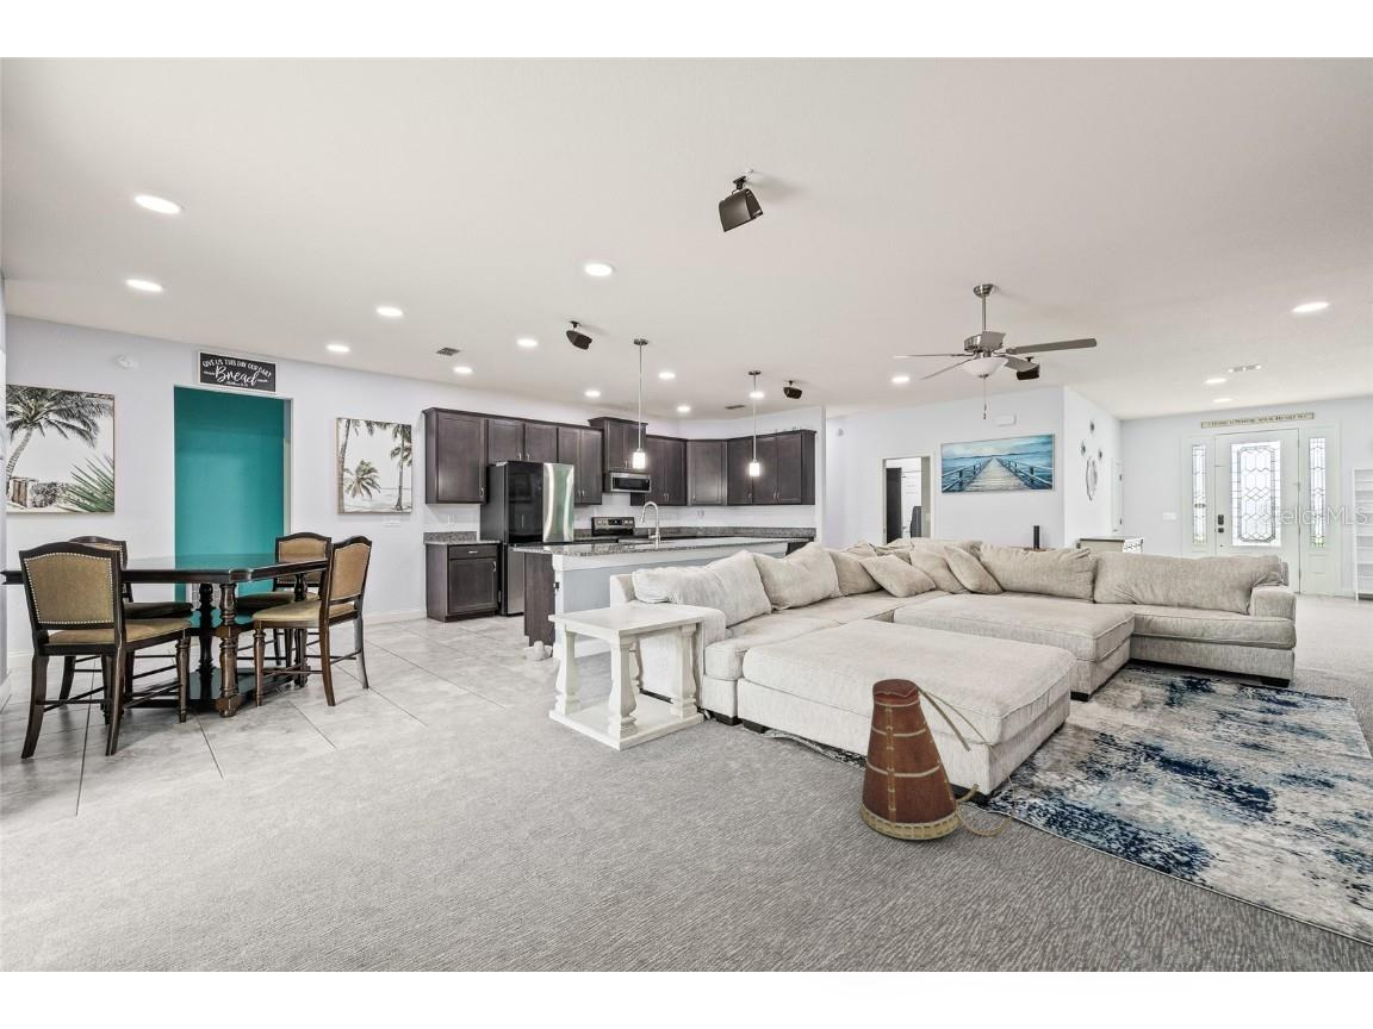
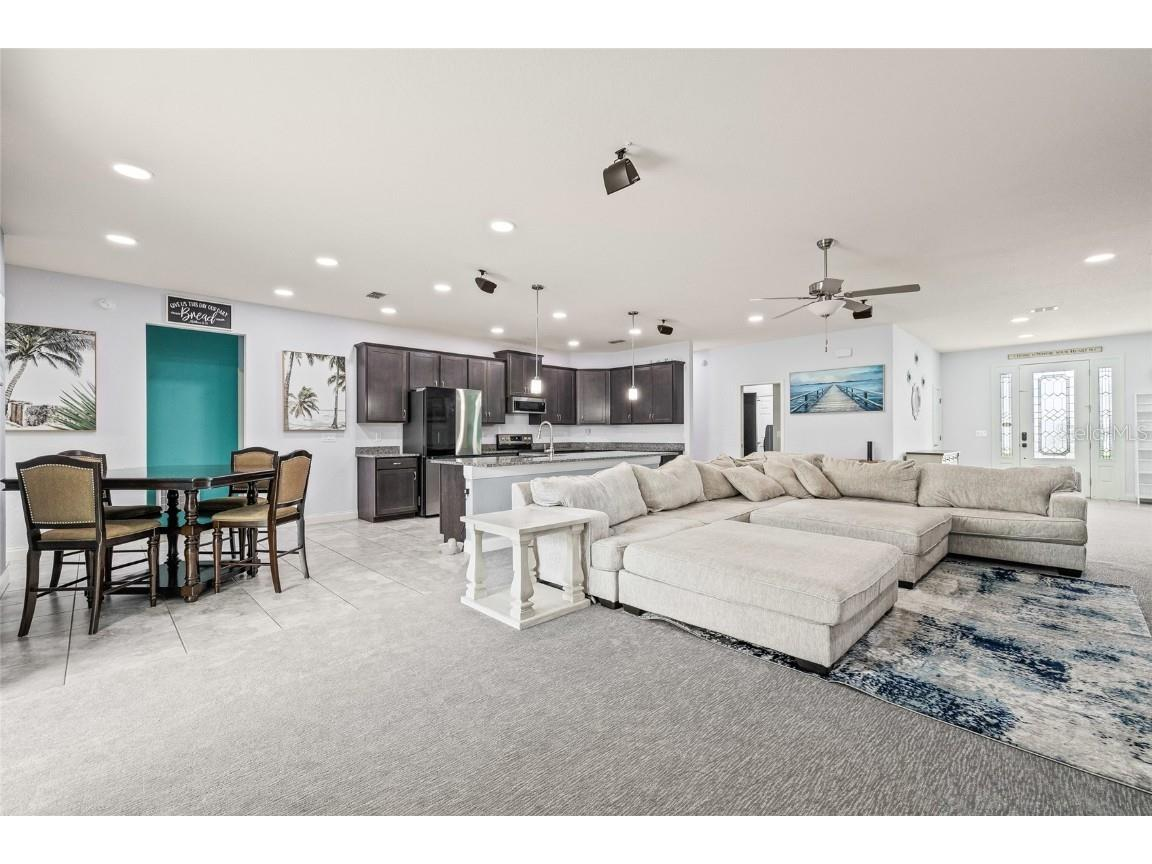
- basket (937, 750)
